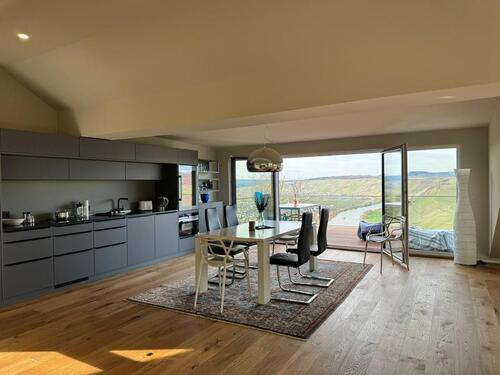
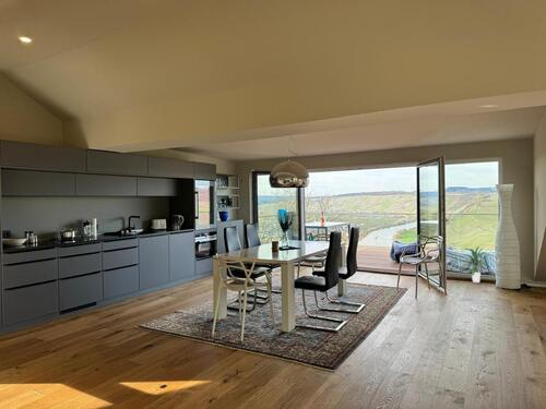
+ indoor plant (476, 263)
